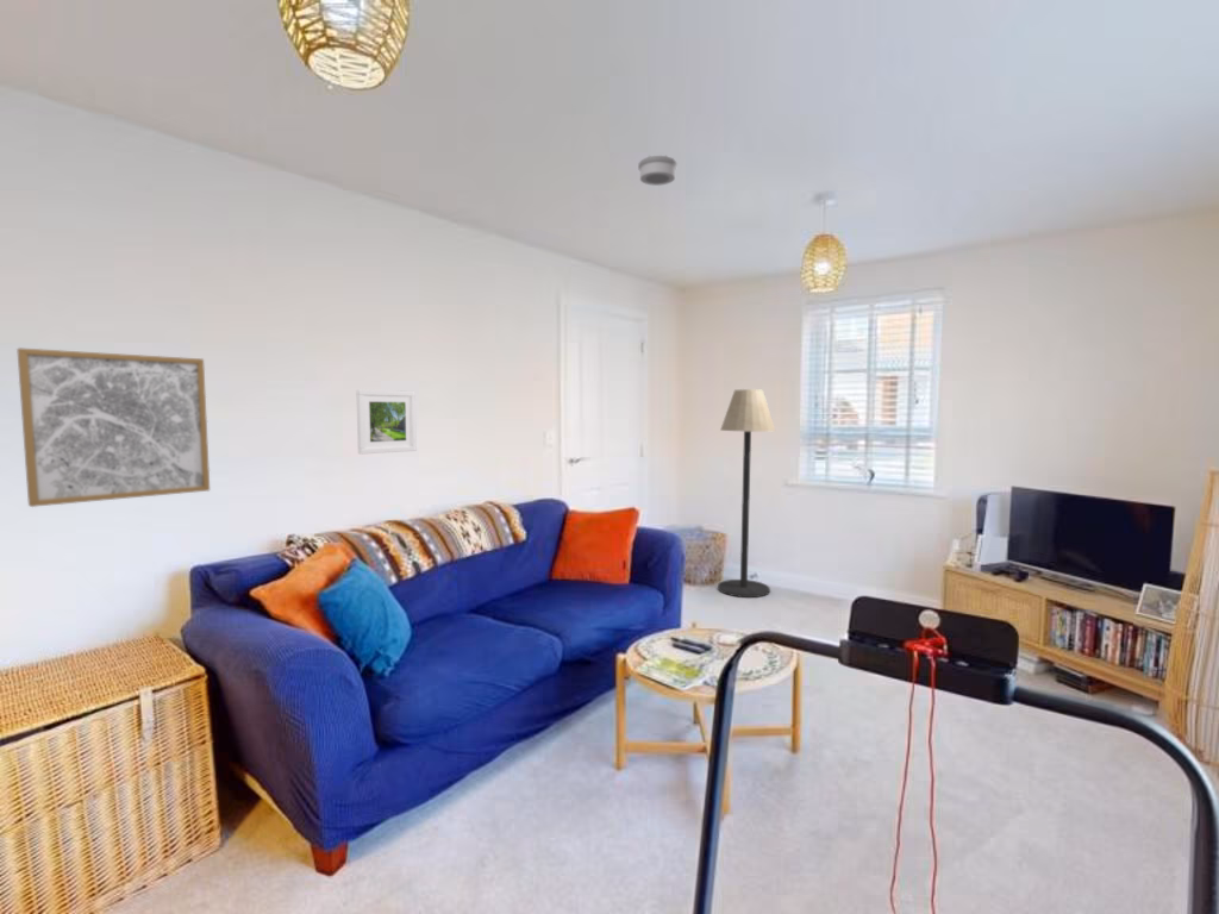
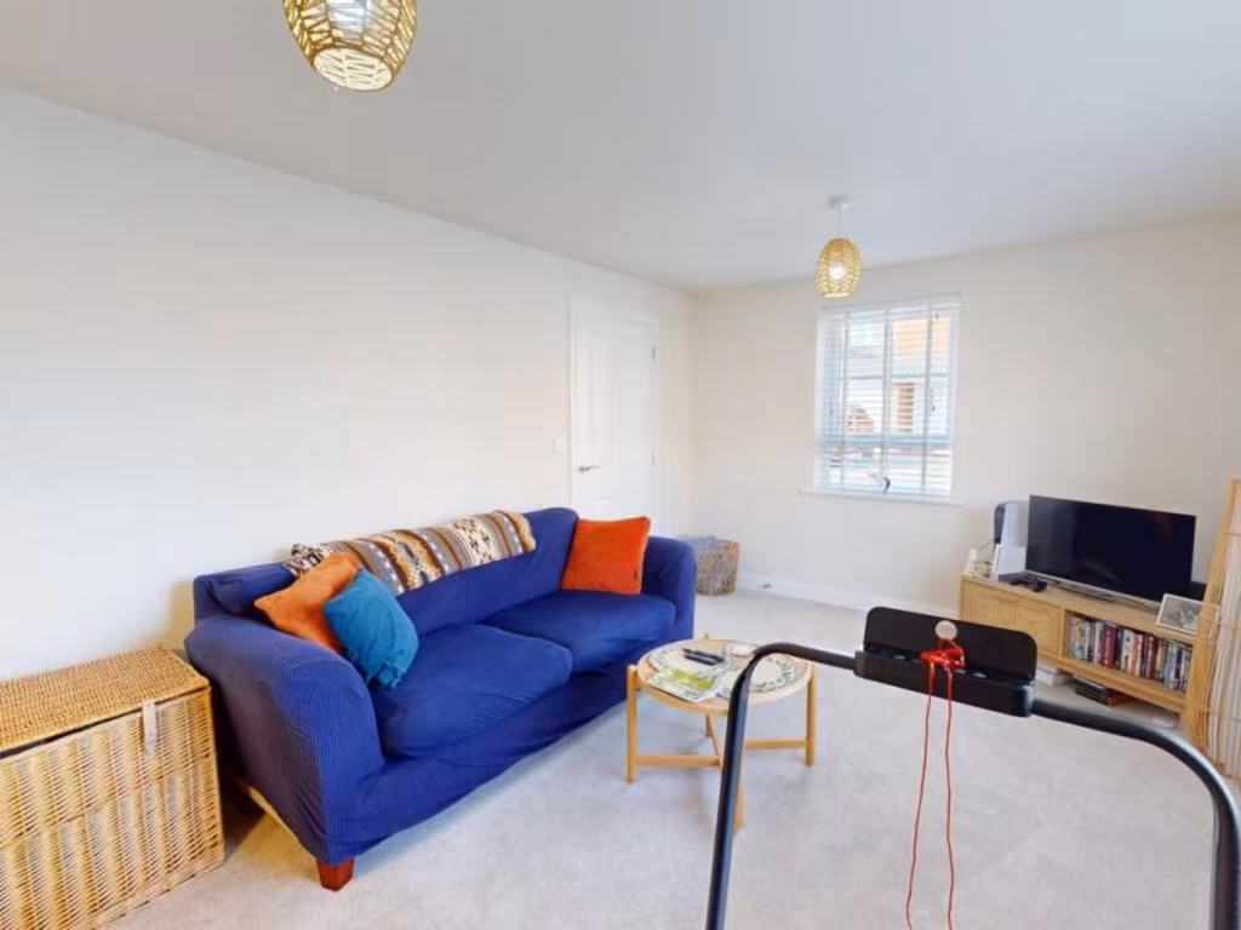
- floor lamp (745, 490)
- wall art (123, 426)
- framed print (387, 421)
- smoke detector (657, 168)
